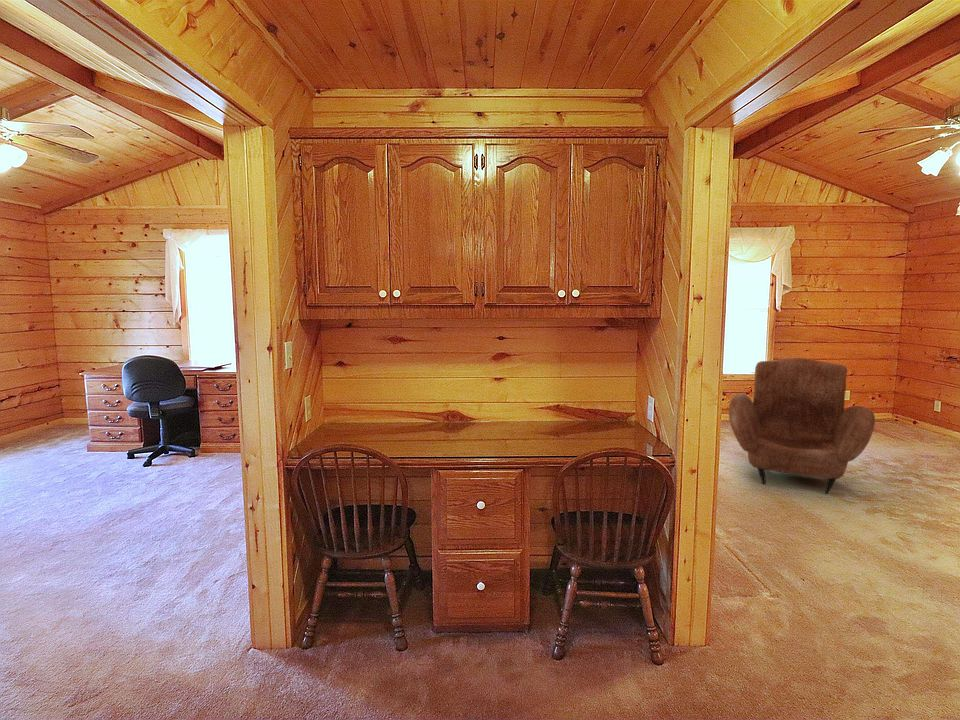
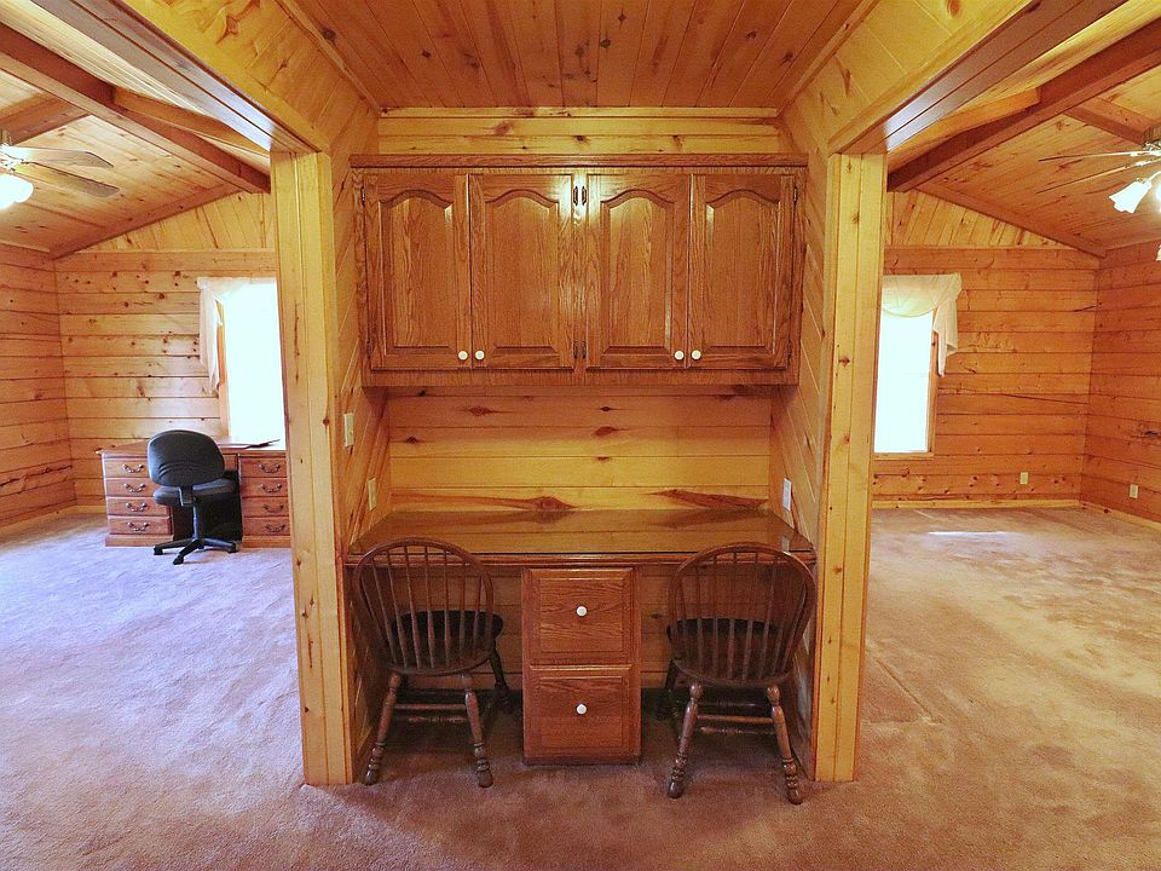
- armchair (796, 420)
